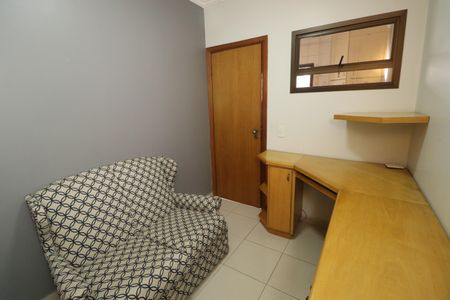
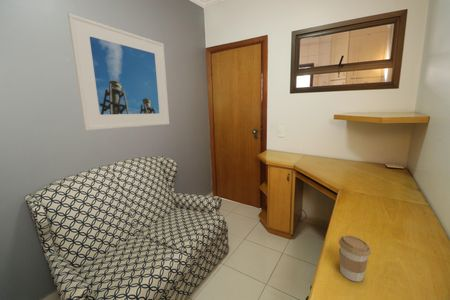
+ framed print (129, 81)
+ coffee cup (353, 257)
